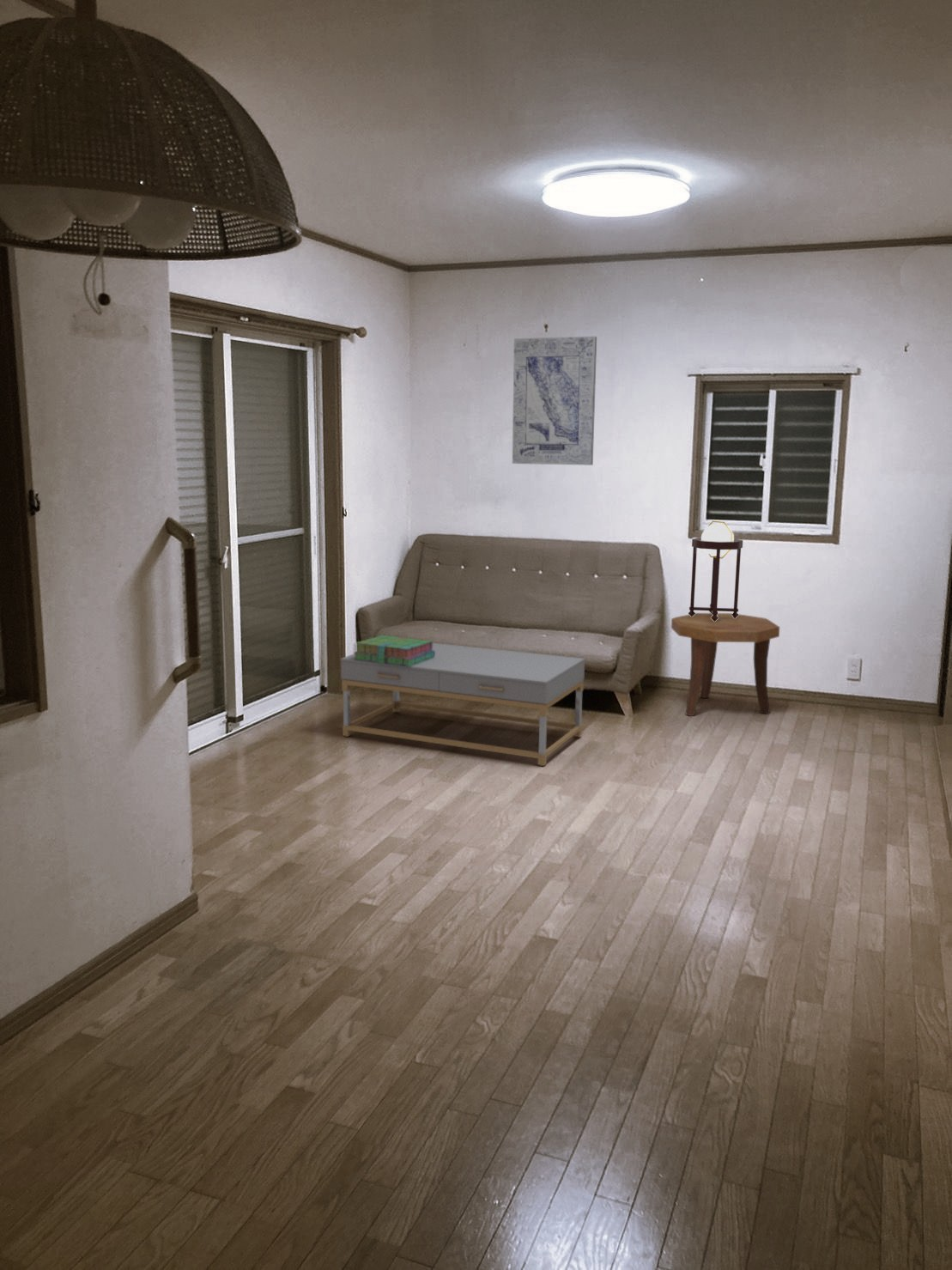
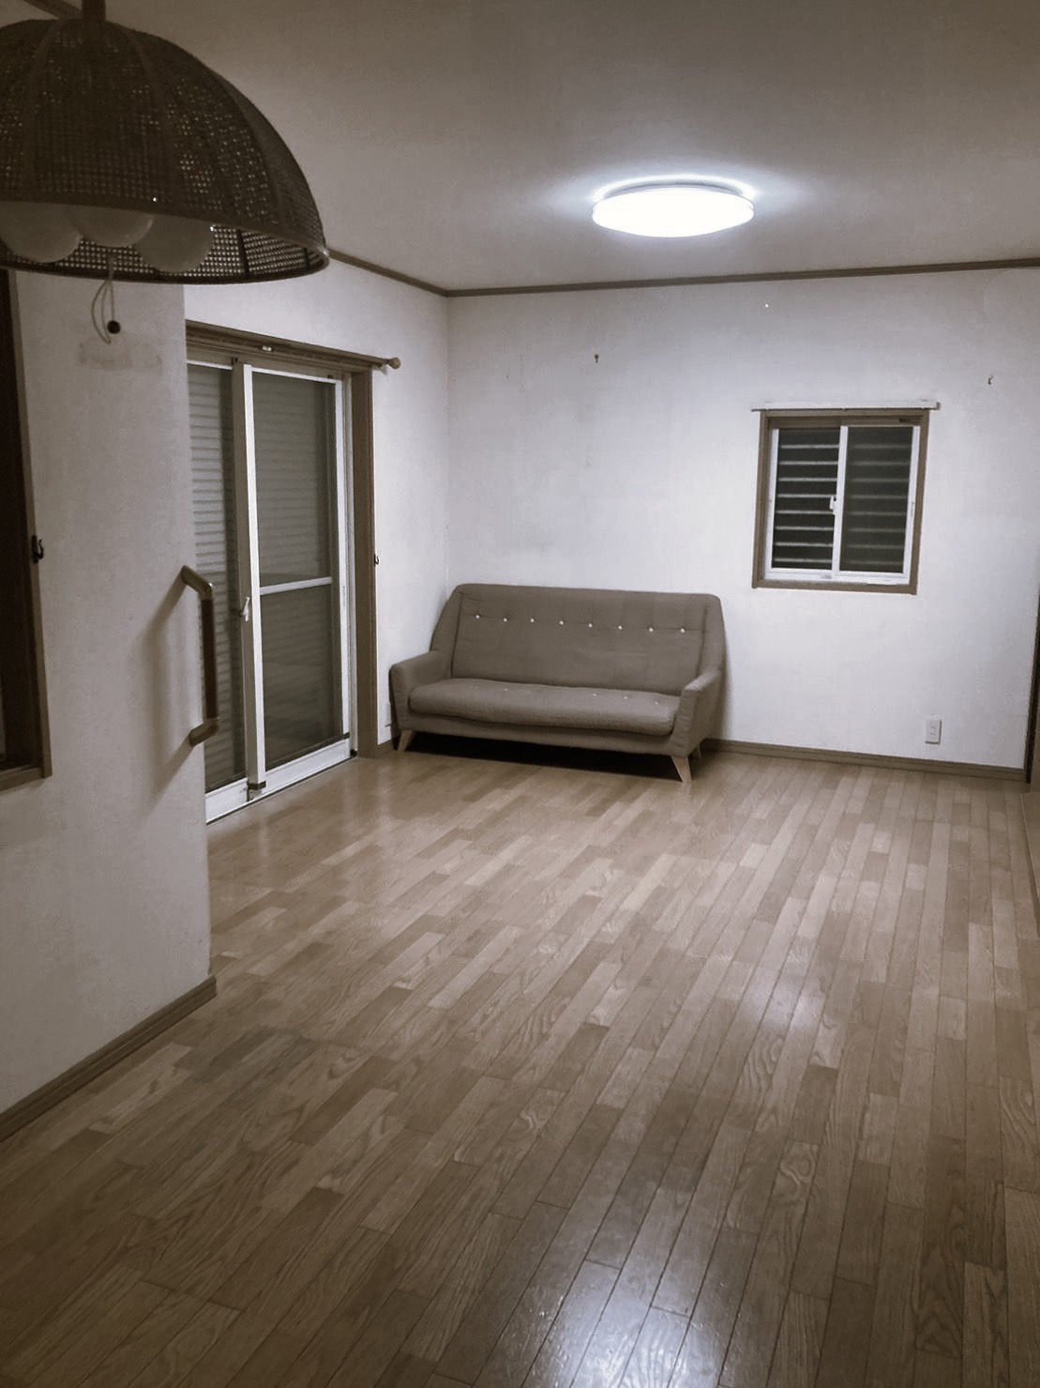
- coffee table (462, 698)
- stack of books (394, 649)
- side table (714, 664)
- wall art (553, 401)
- table lamp (715, 569)
